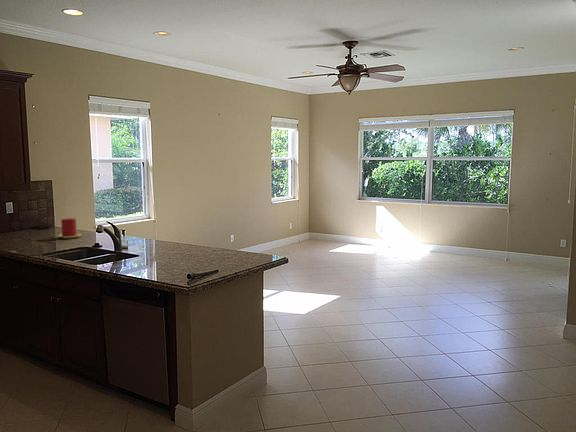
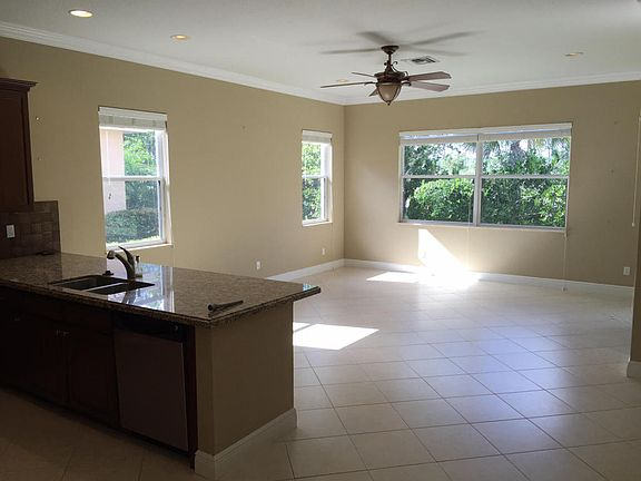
- candle (69, 228)
